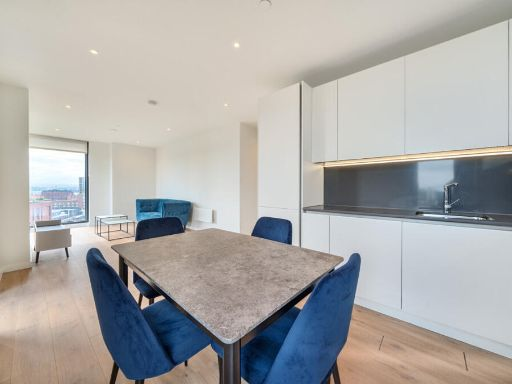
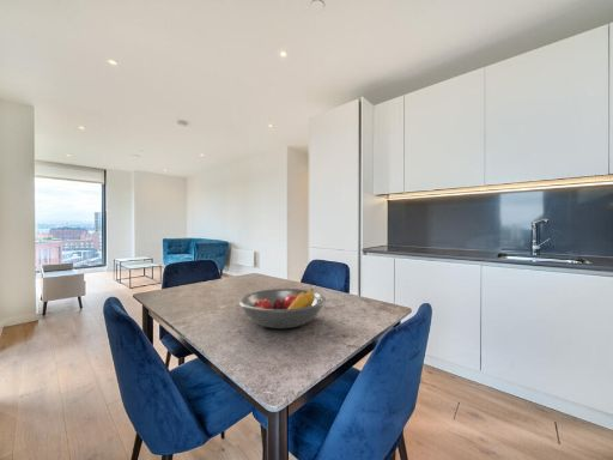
+ fruit bowl (283, 307)
